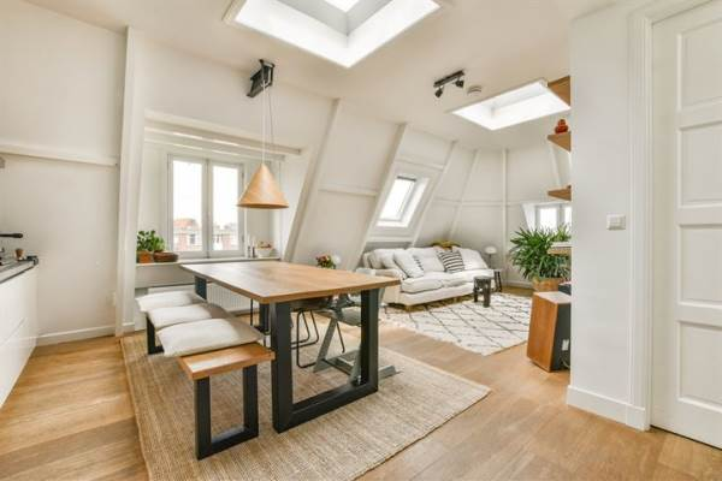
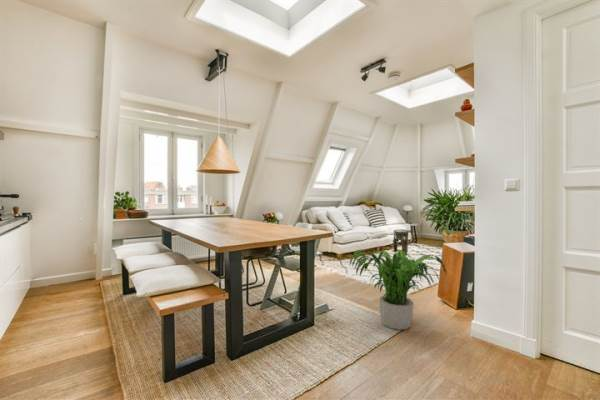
+ potted plant (398, 288)
